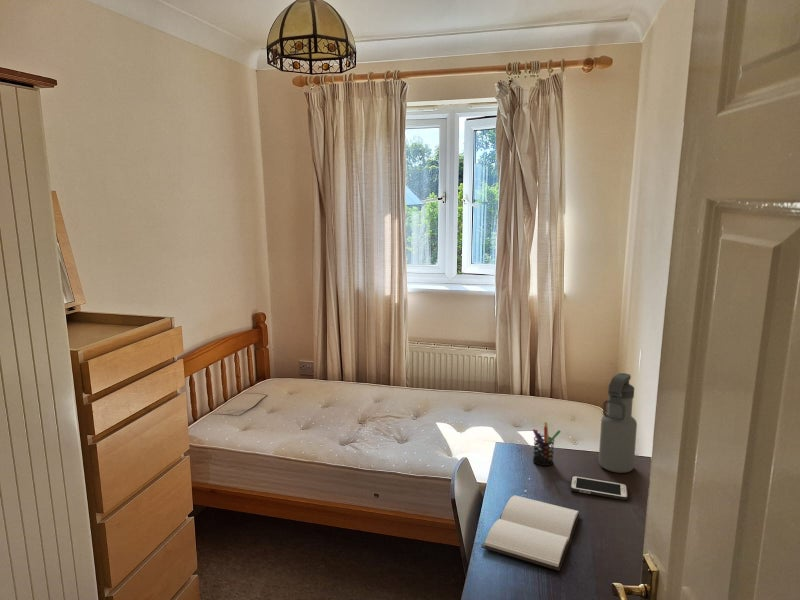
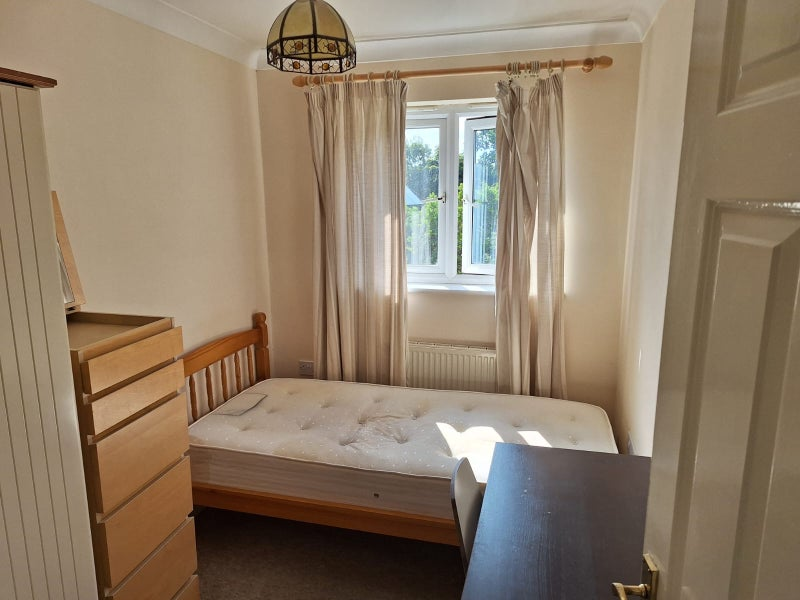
- water bottle (618, 421)
- book (533, 527)
- pen holder (546, 443)
- cell phone (598, 487)
